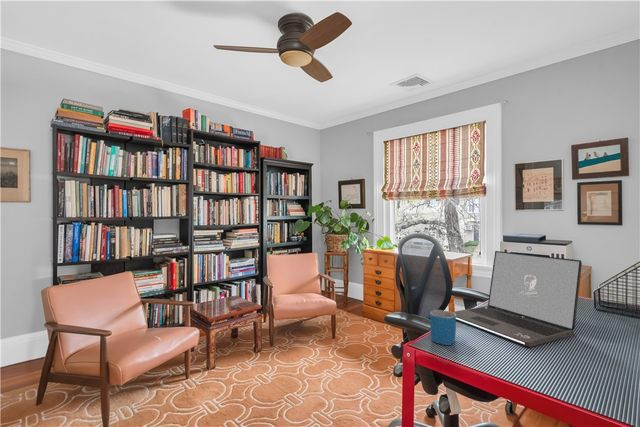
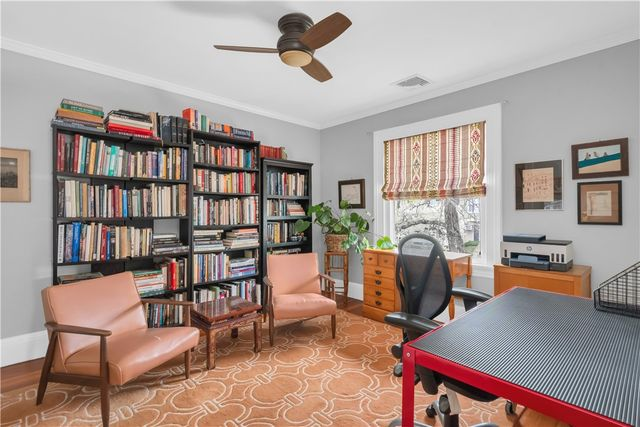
- mug (444, 325)
- laptop (509, 290)
